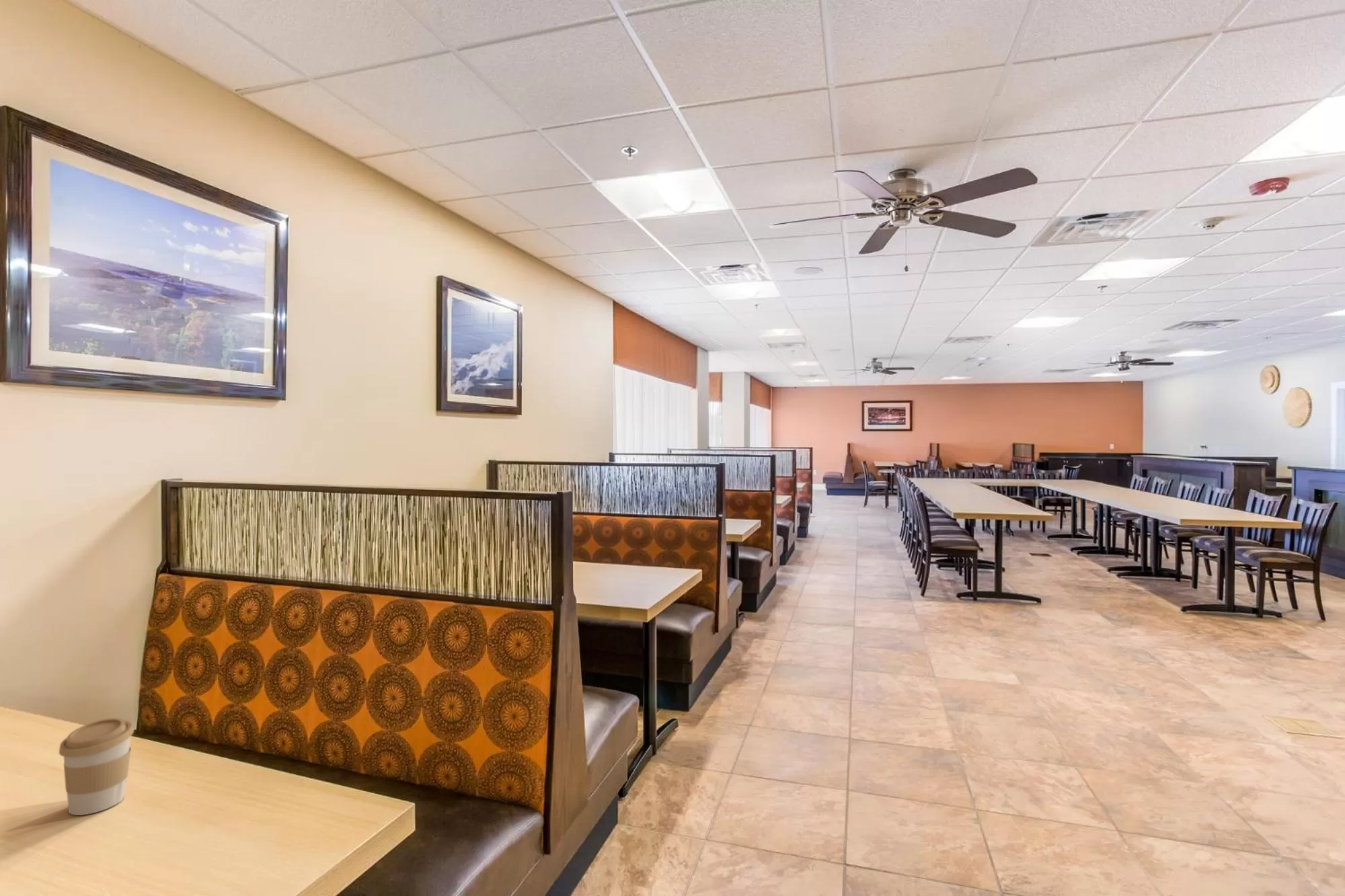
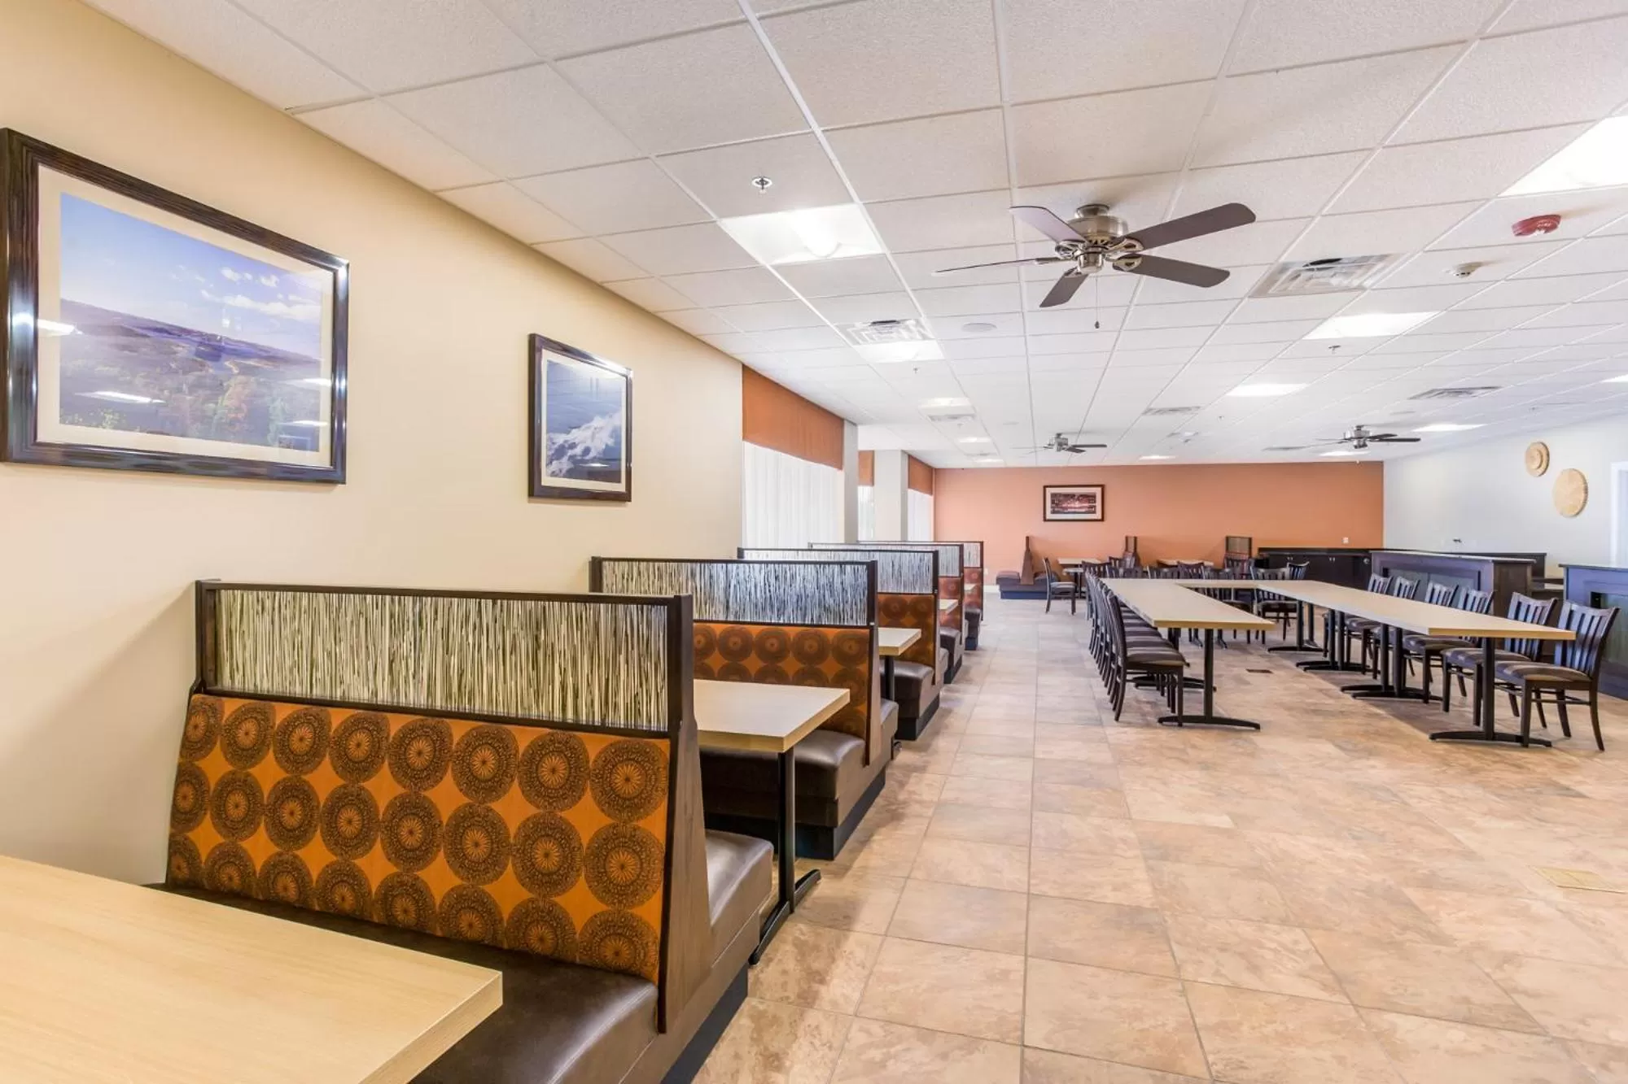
- coffee cup (97, 764)
